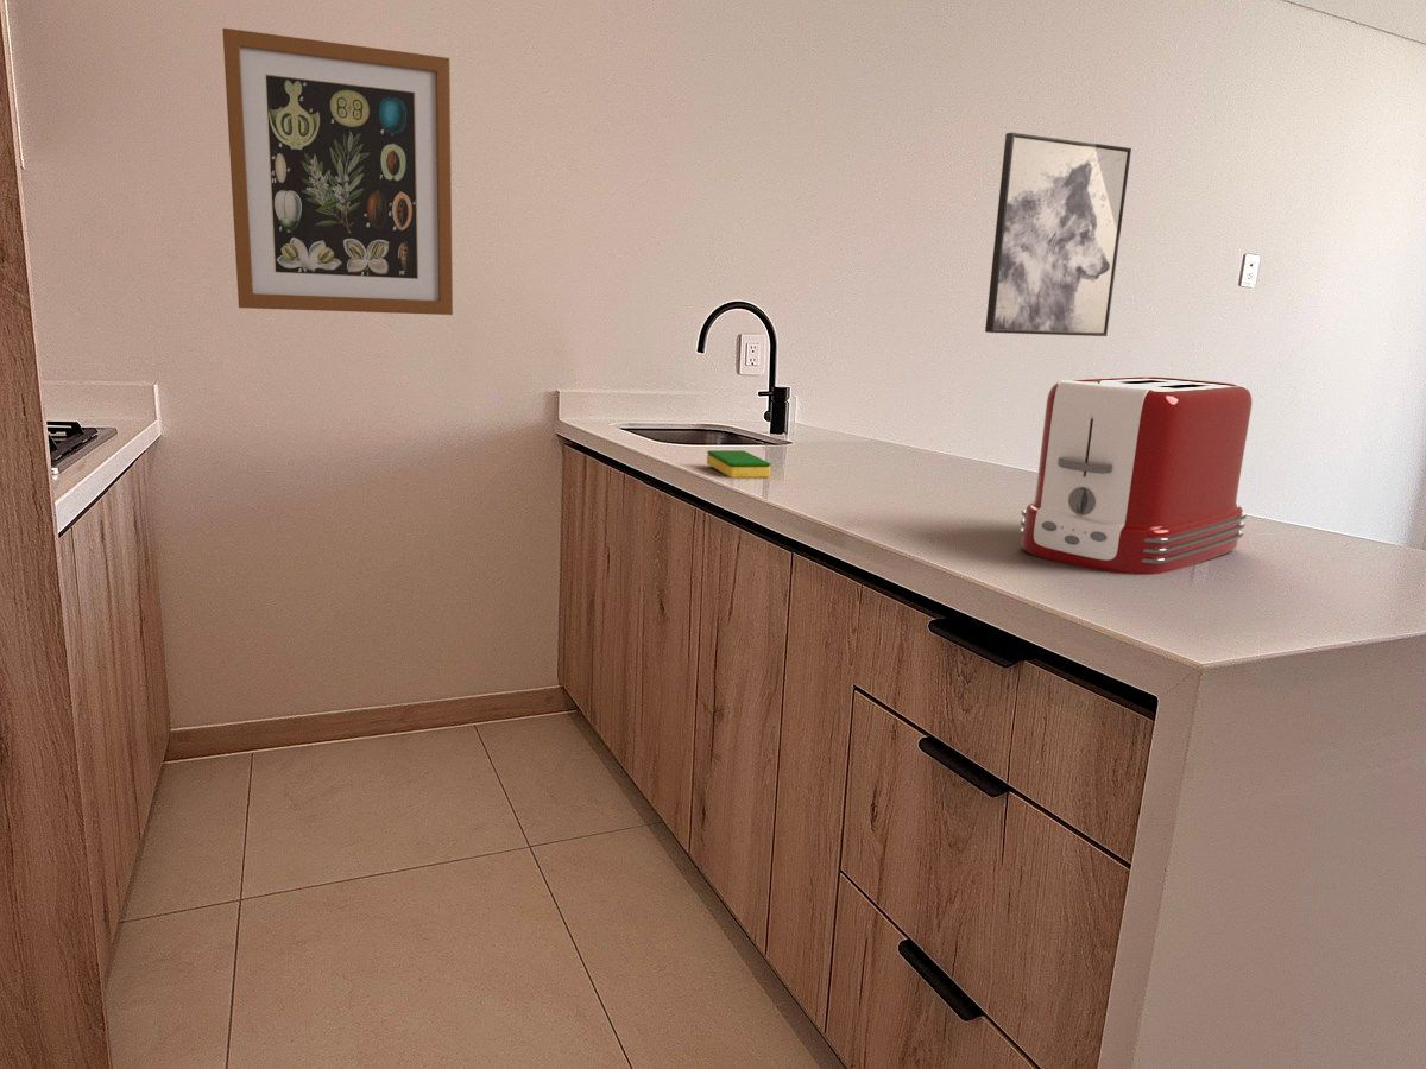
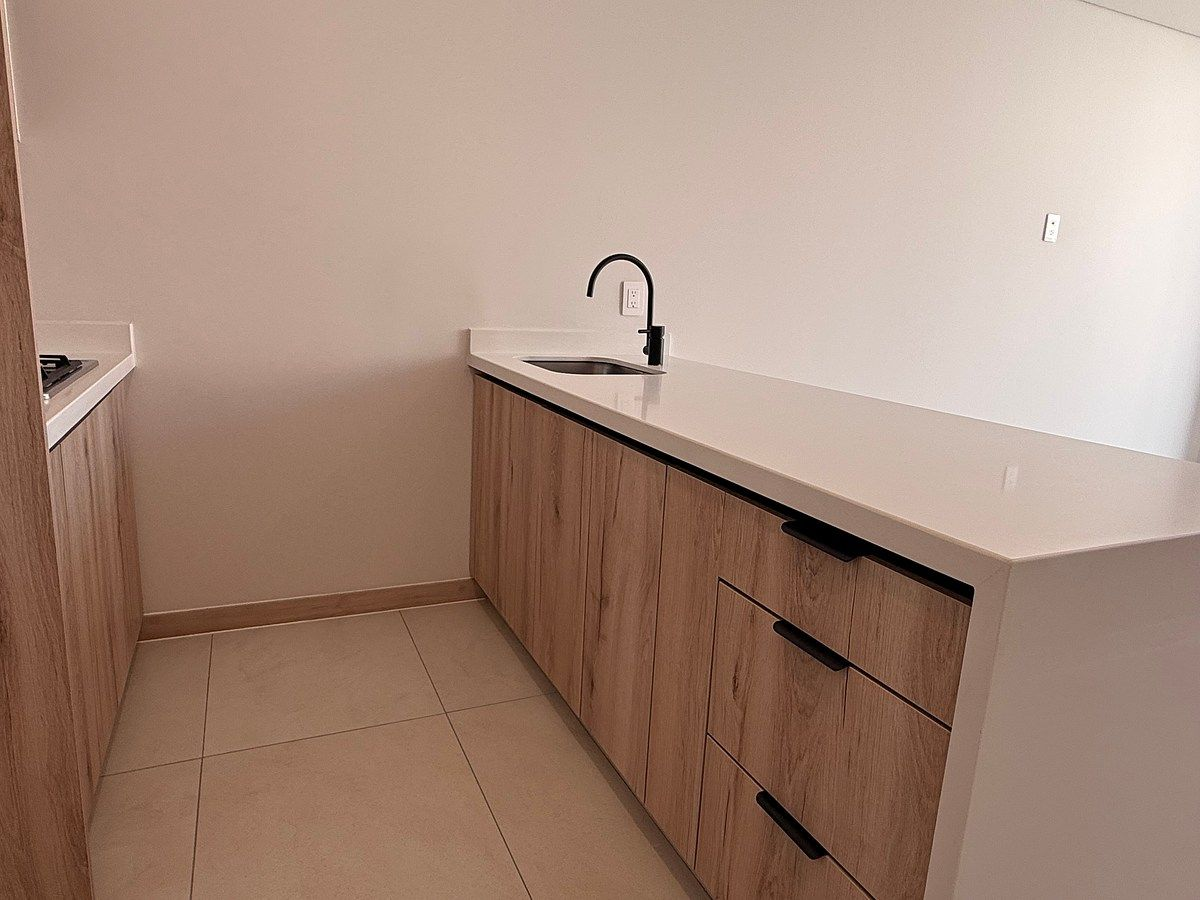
- dish sponge (737, 463)
- toaster (1142, 466)
- wall art (345, 181)
- wall art (1058, 239)
